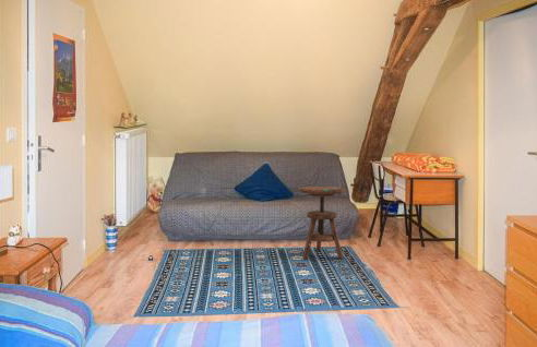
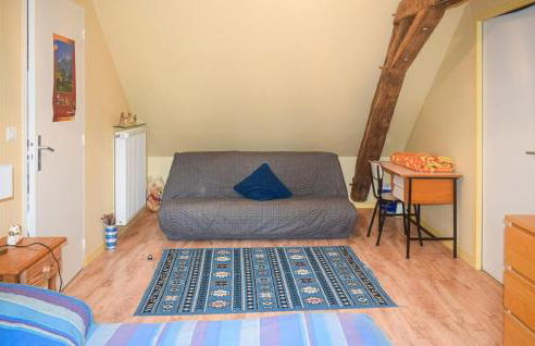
- side table (321, 222)
